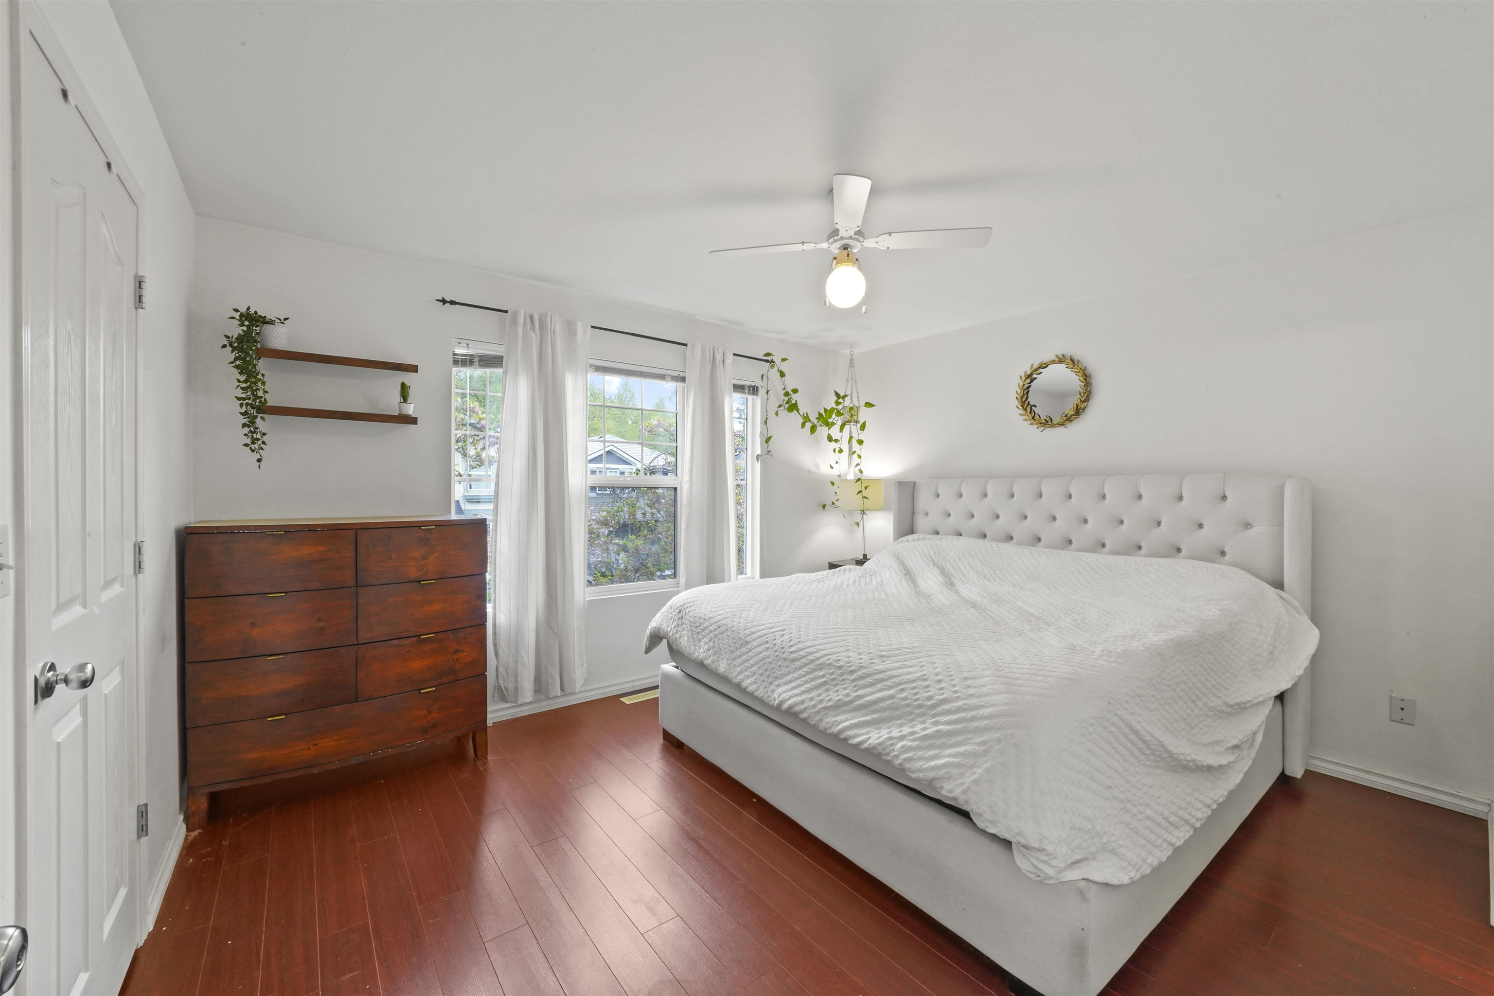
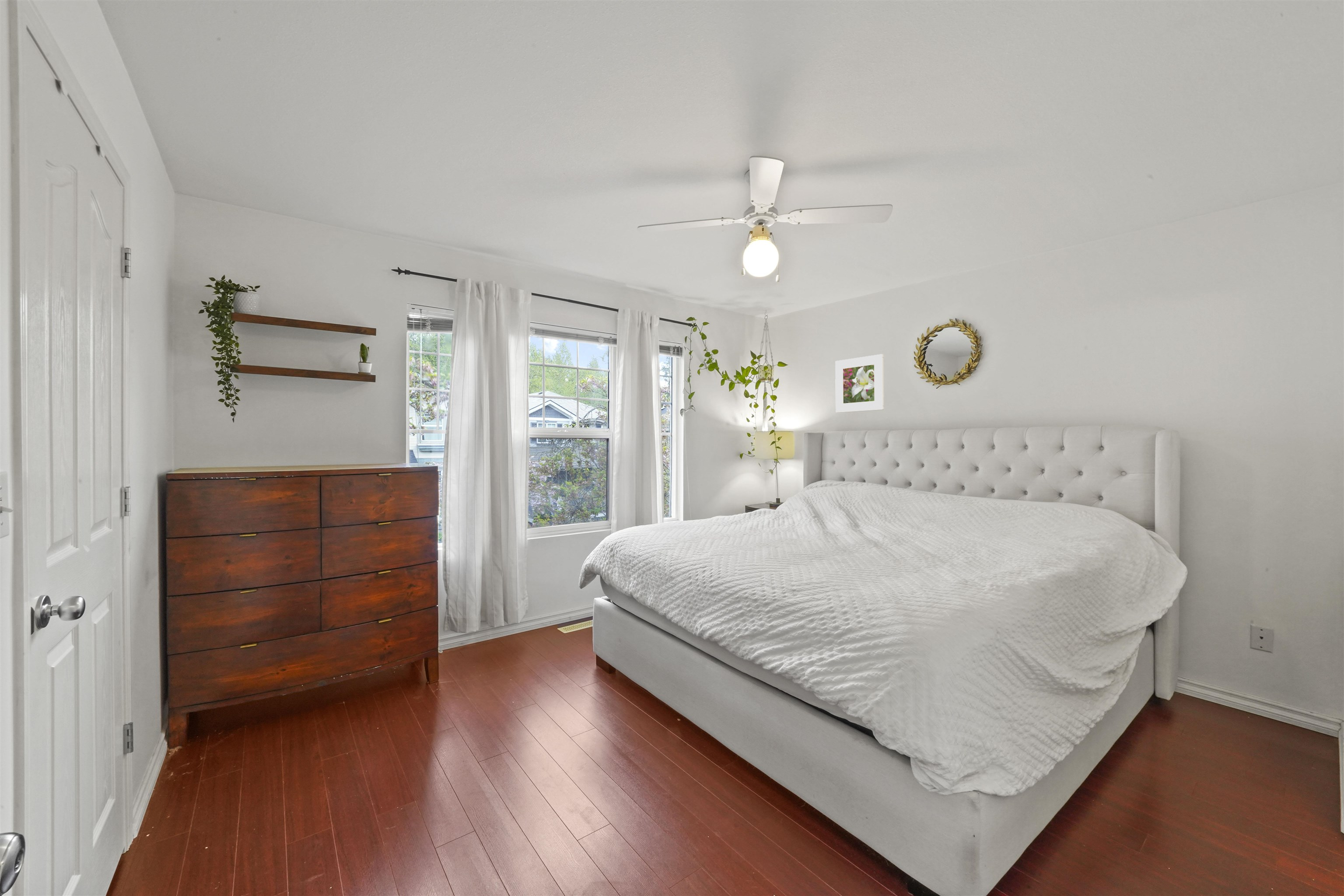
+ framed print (858, 384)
